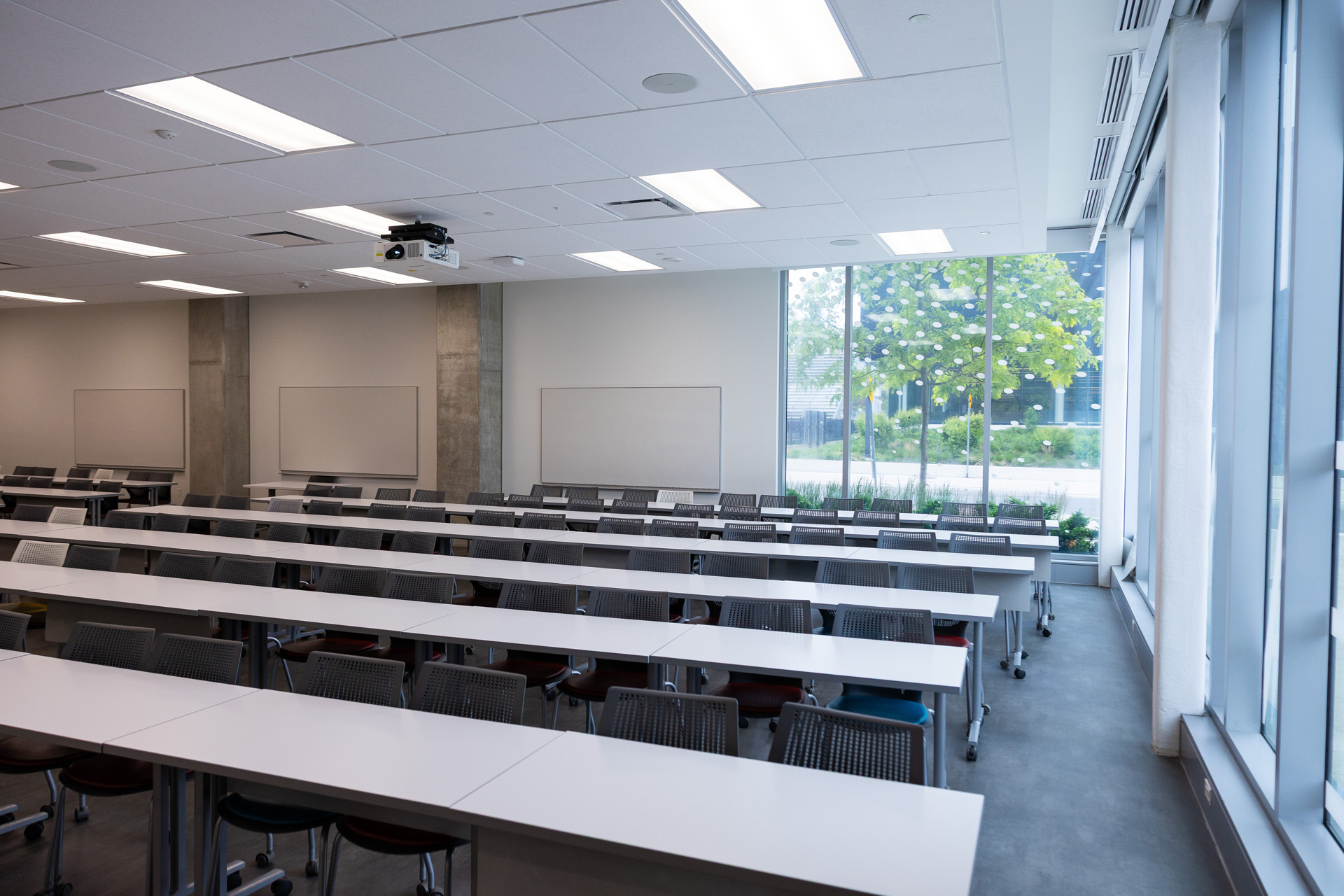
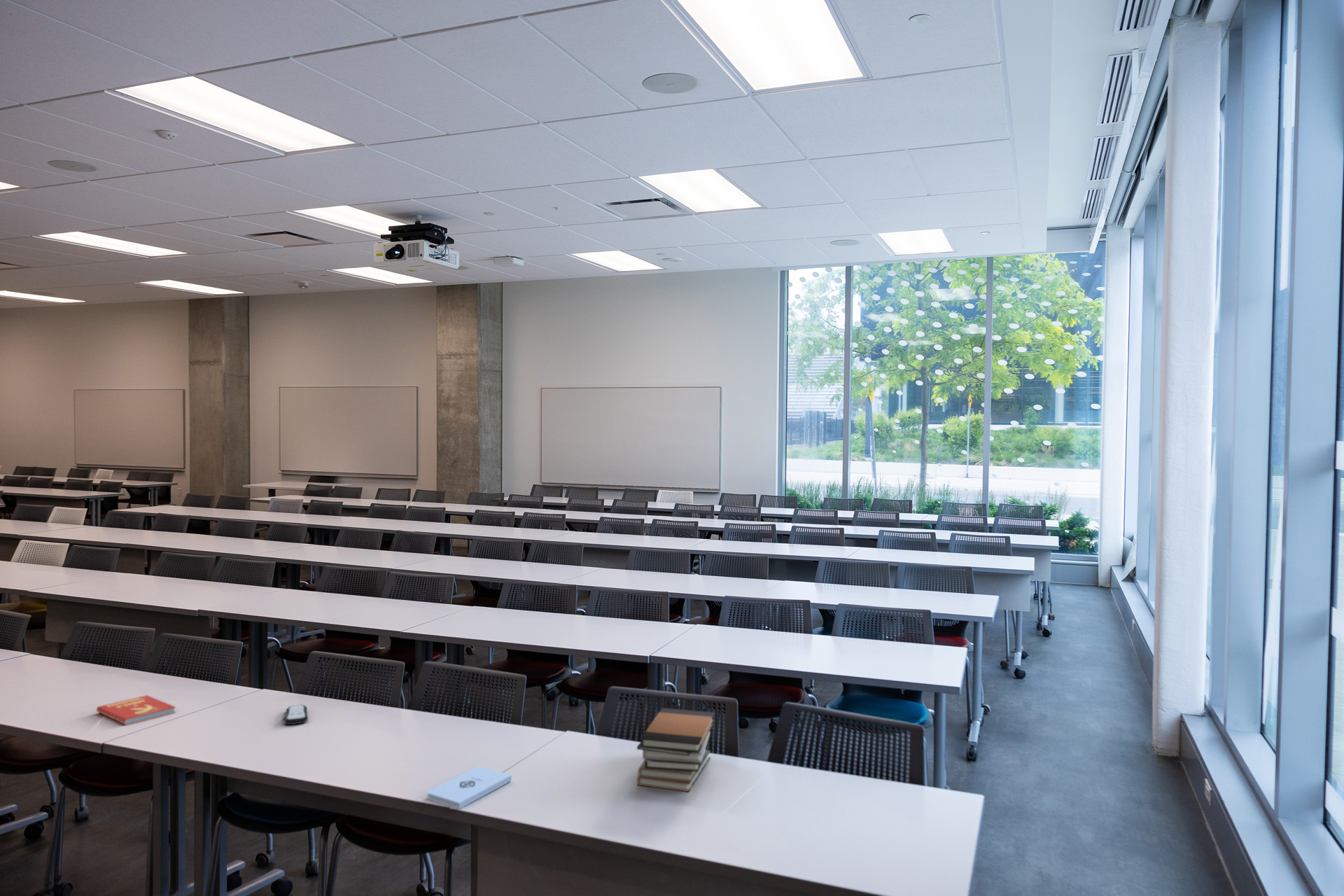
+ notepad (469, 786)
+ remote control (296, 714)
+ book stack (677, 747)
+ book (136, 709)
